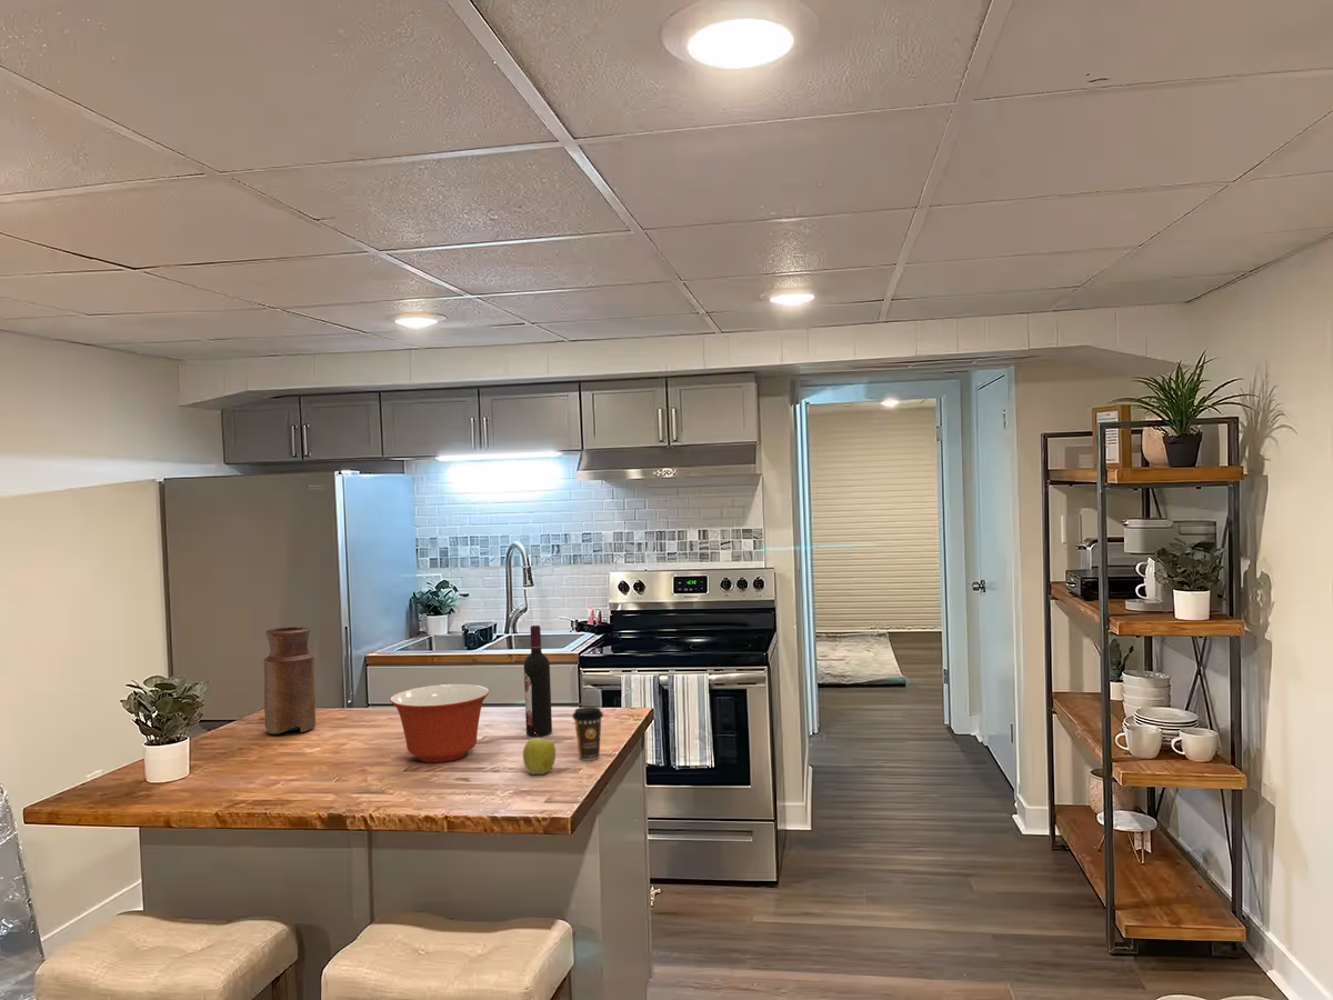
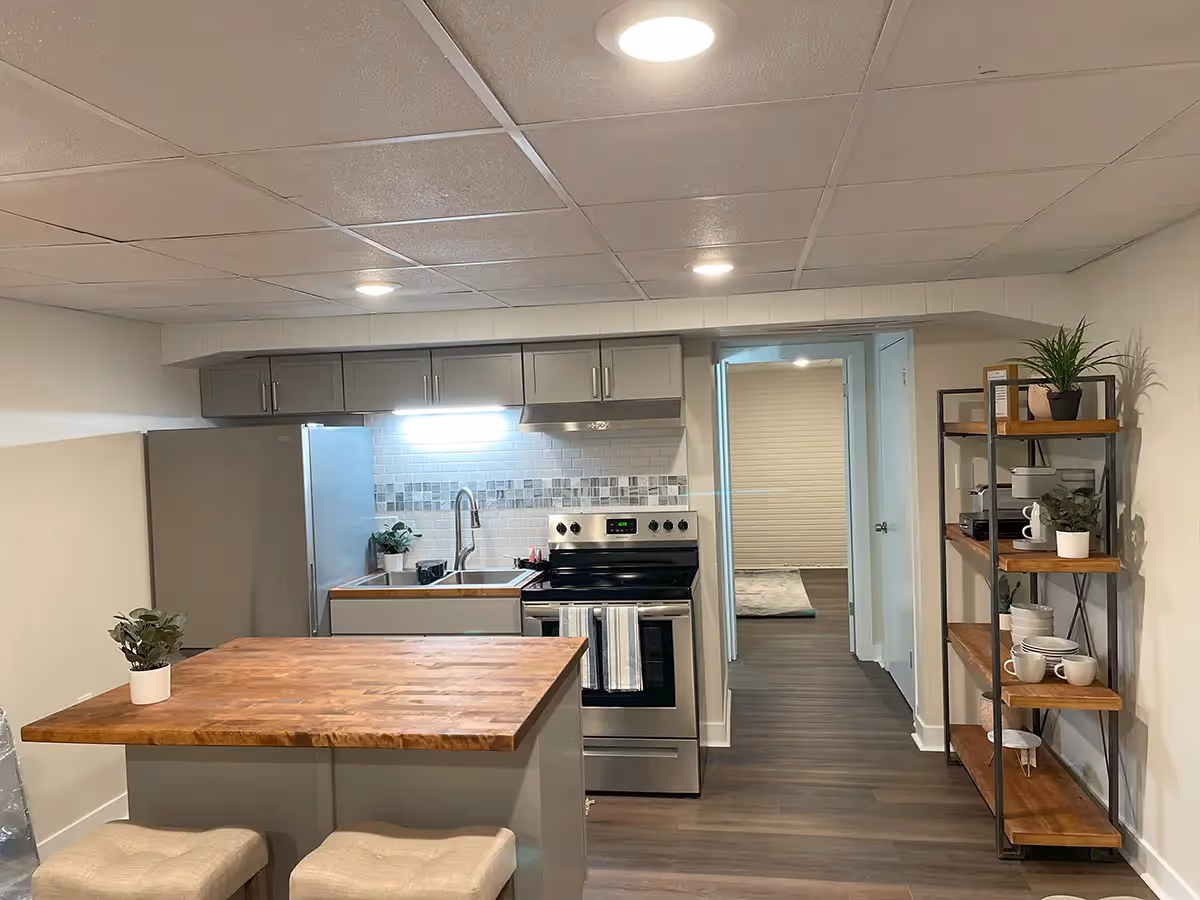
- apple (539, 751)
- coffee cup (588, 733)
- mixing bowl (441, 724)
- wine bottle (537, 679)
- vase (289, 679)
